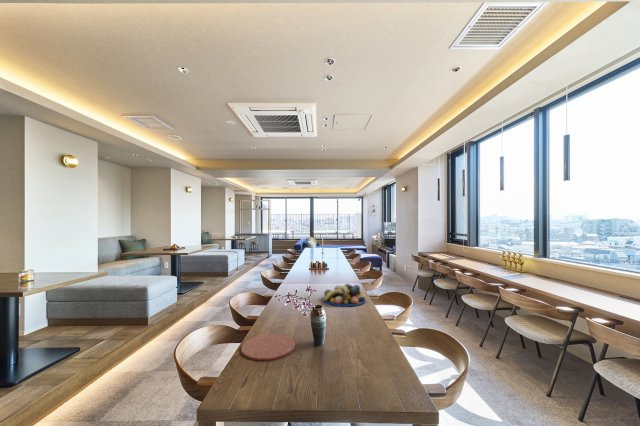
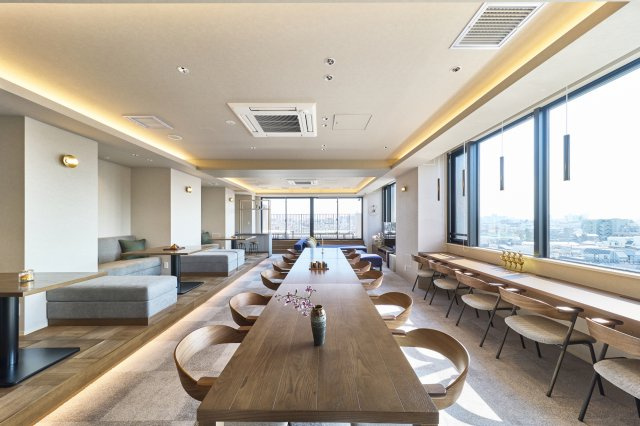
- fruit bowl (344, 292)
- plate (268, 345)
